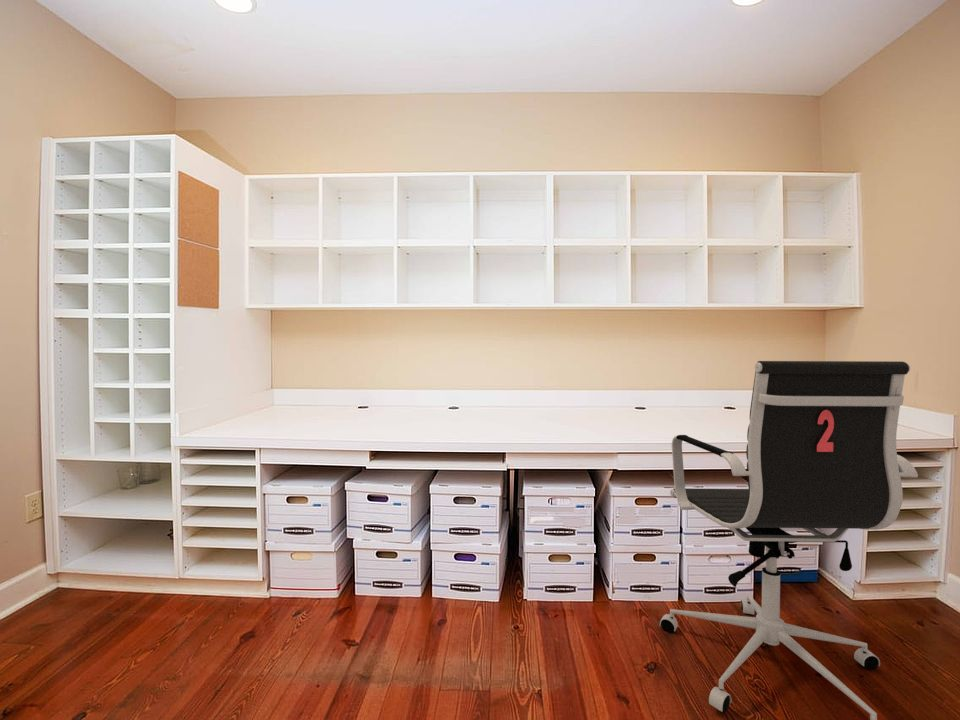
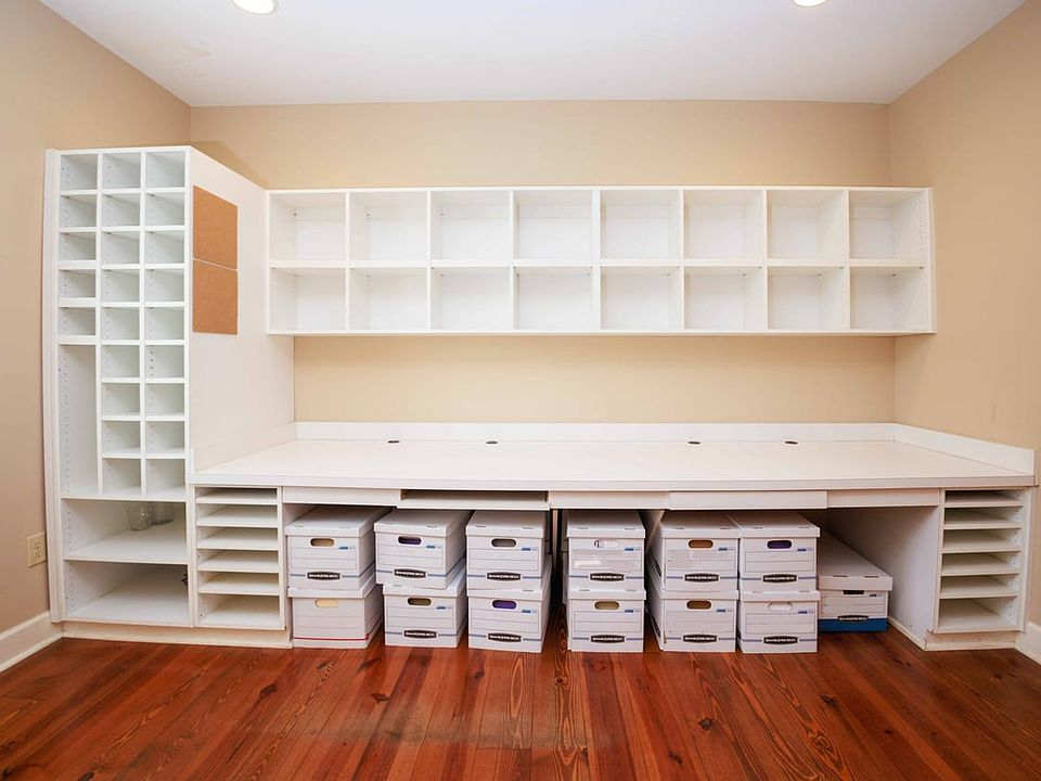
- office chair (780, 513)
